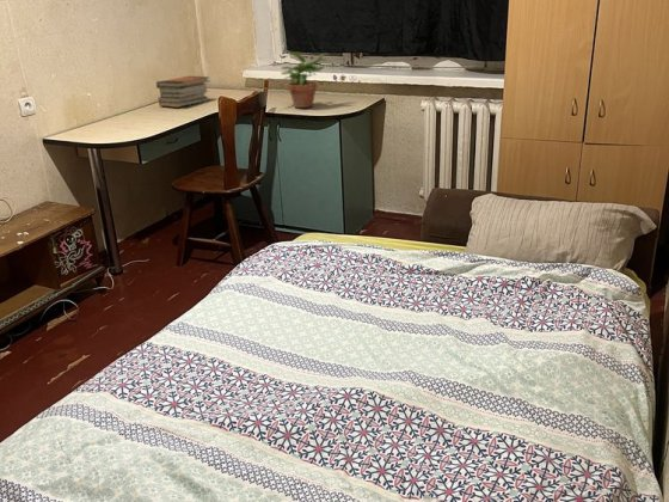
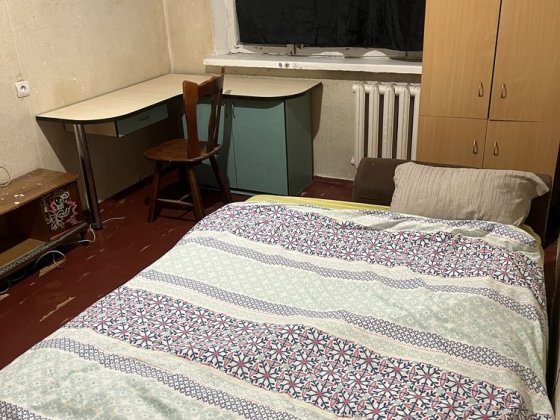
- book stack (184, 91)
- potted plant (305, 78)
